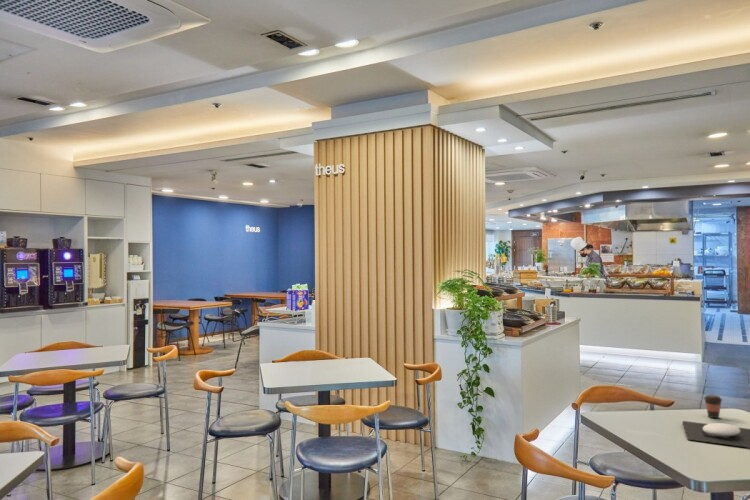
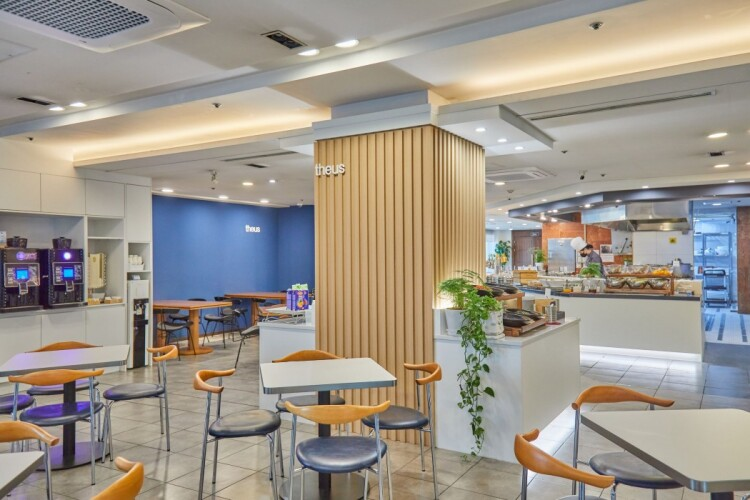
- plate (720, 430)
- coffee cup (713, 406)
